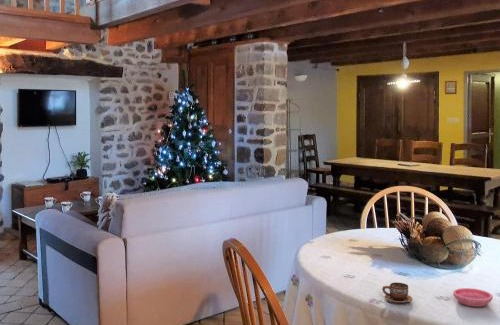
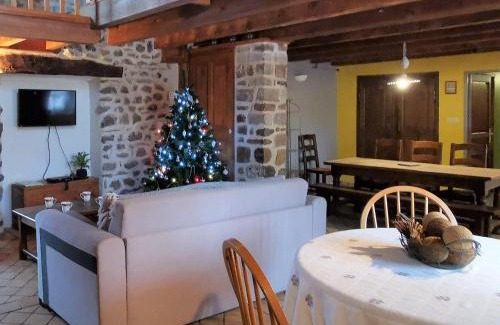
- saucer (472, 297)
- cup (397, 292)
